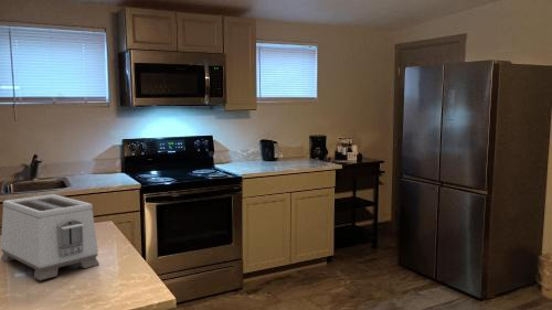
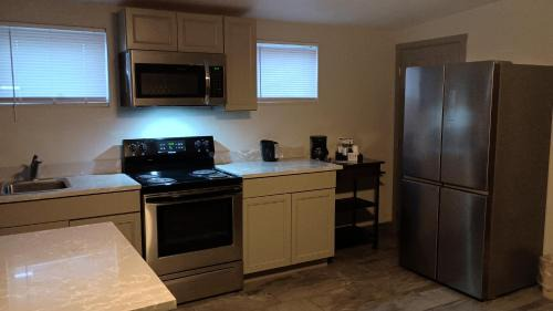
- toaster (50, 233)
